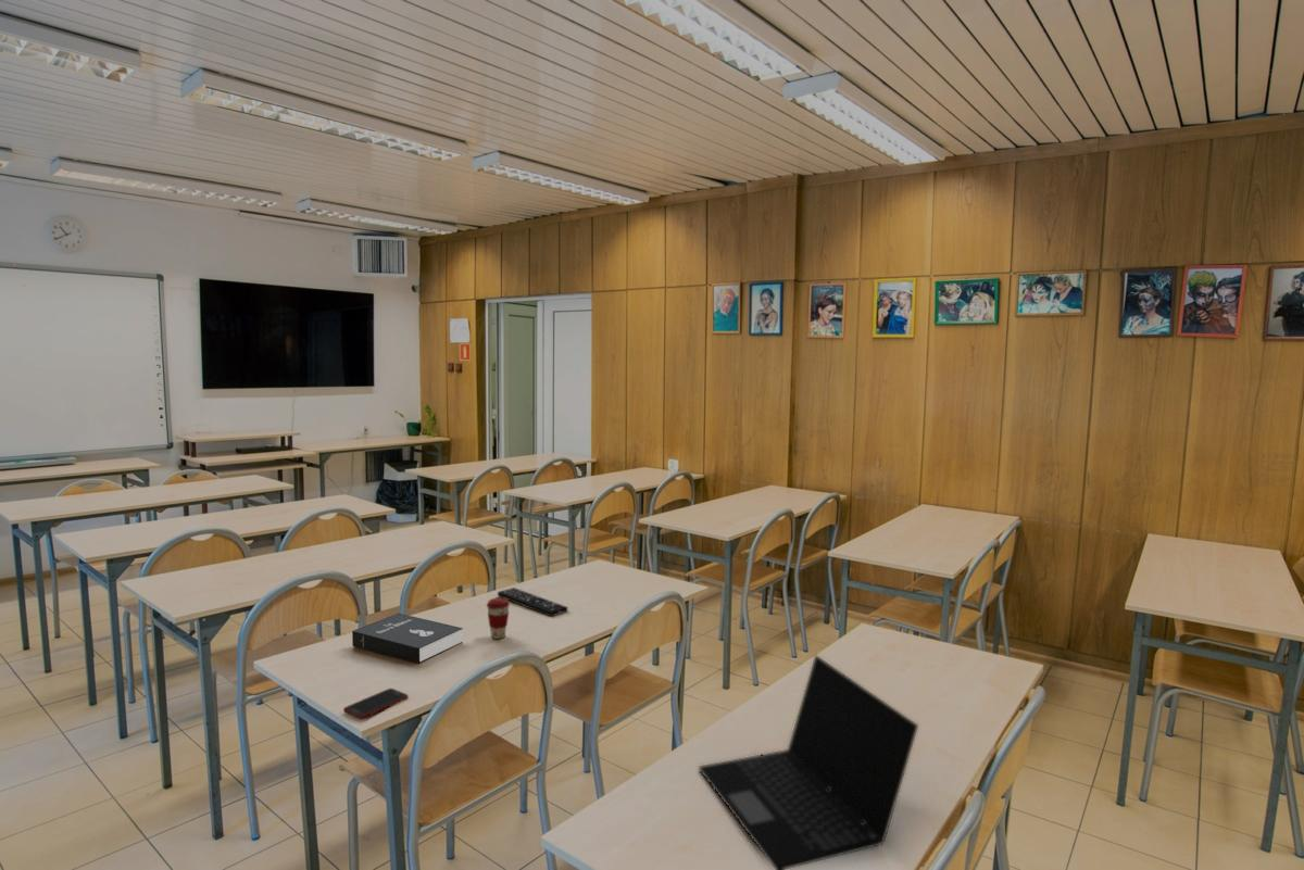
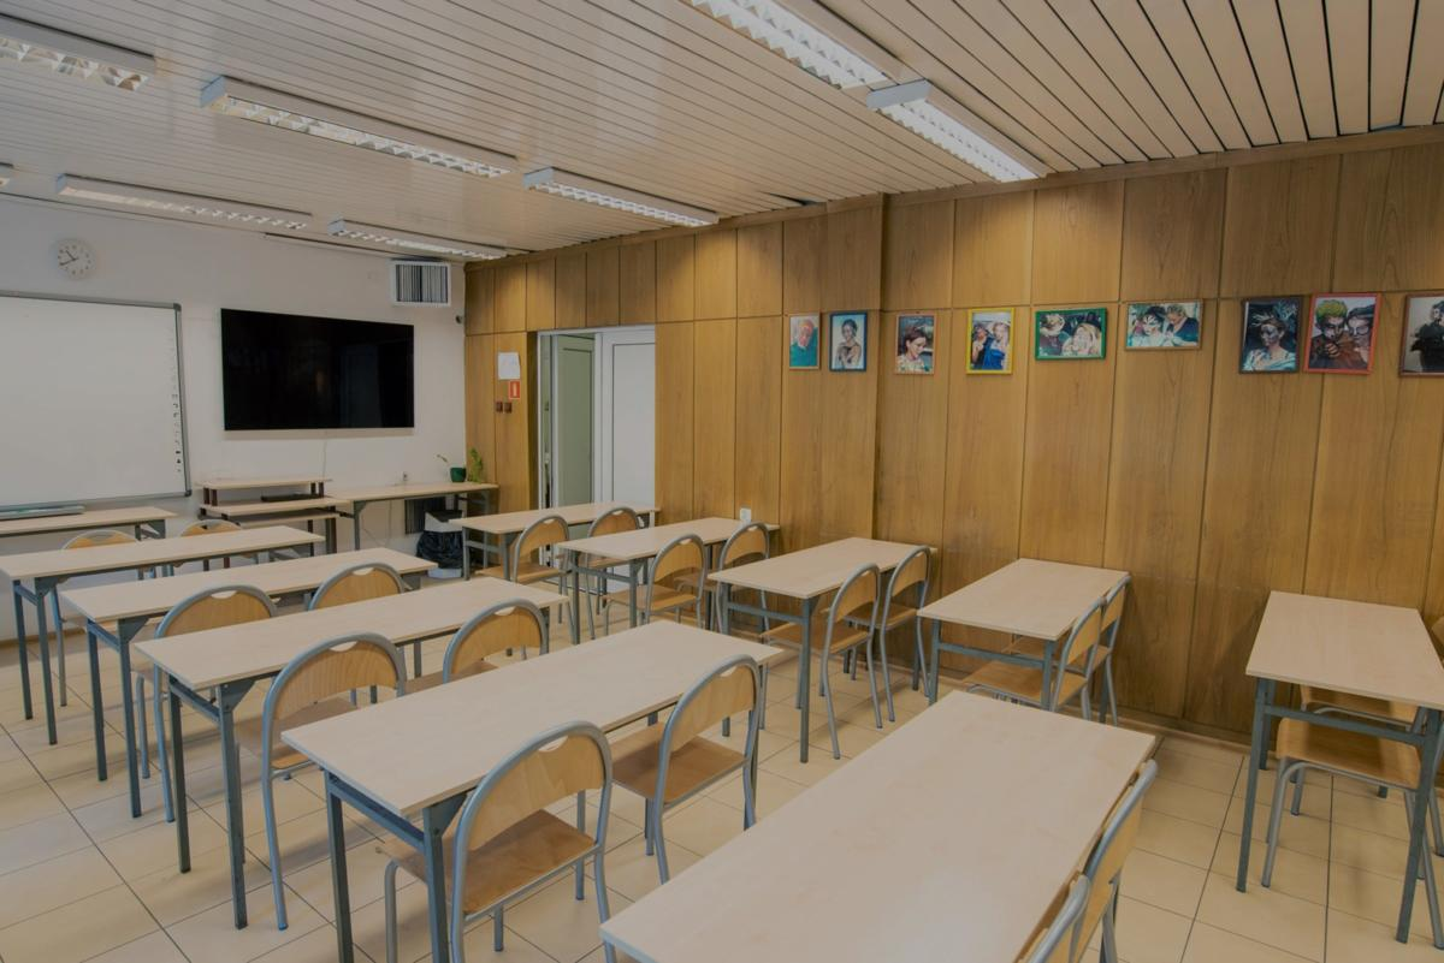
- cell phone (376, 703)
- laptop (800, 749)
- remote control (531, 601)
- coffee cup (498, 618)
- booklet (408, 636)
